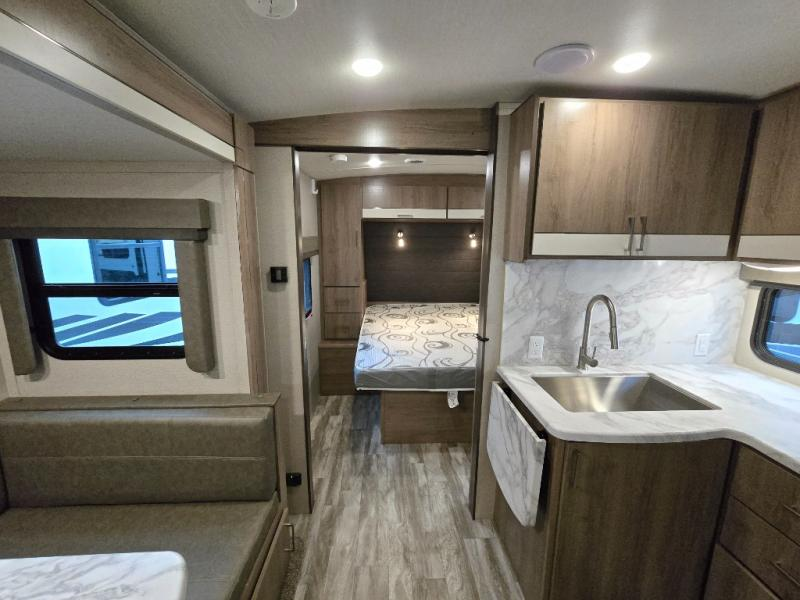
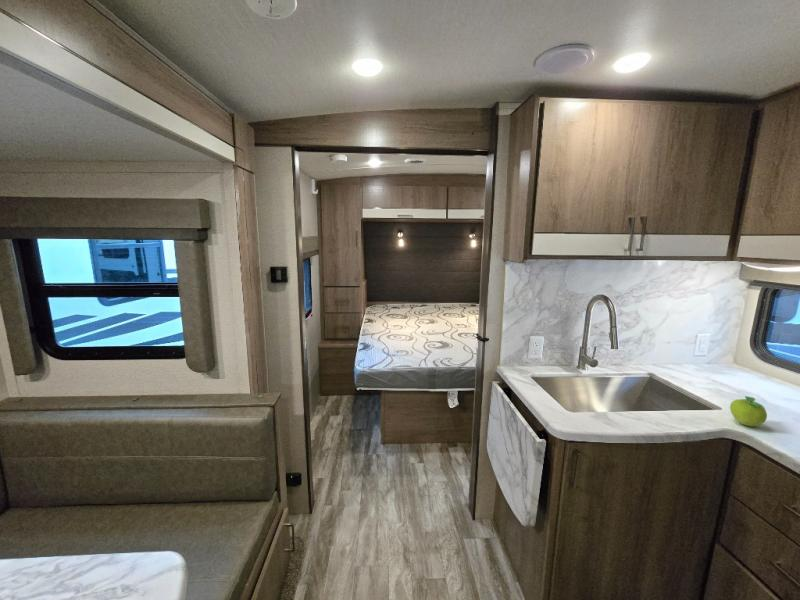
+ fruit (747, 411)
